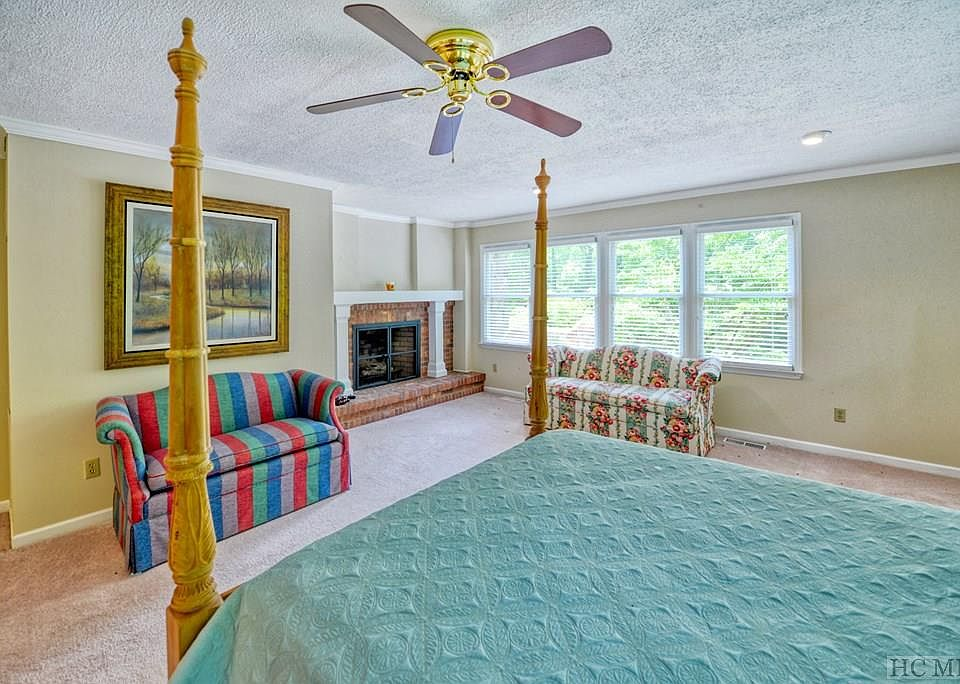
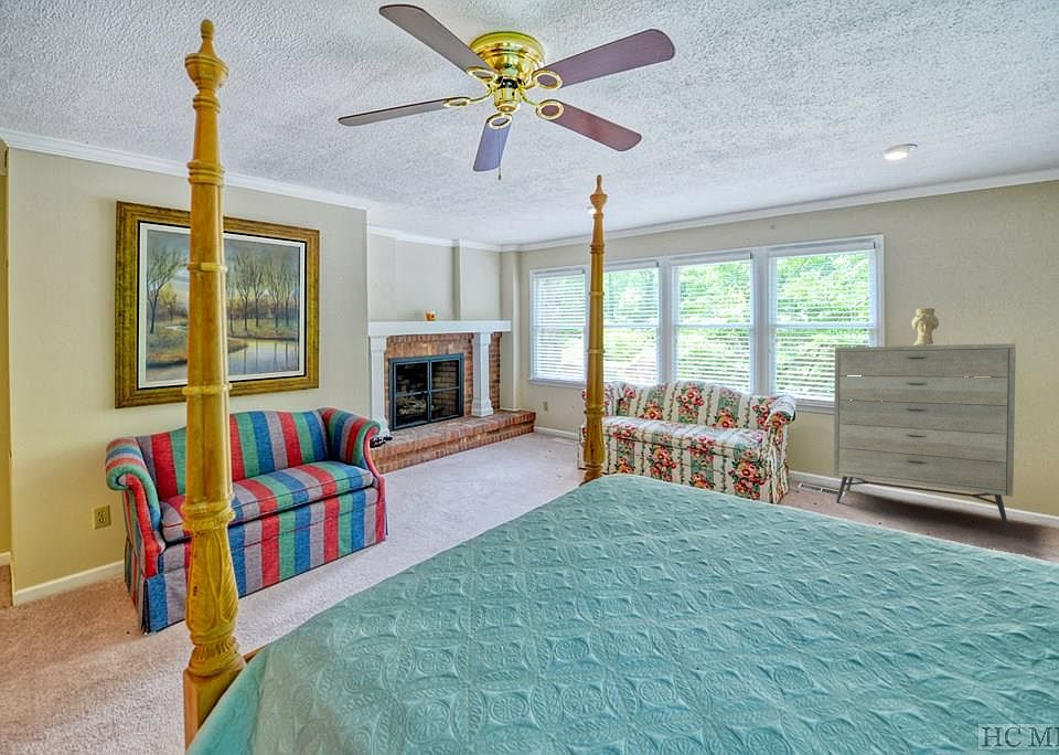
+ dresser (918, 428)
+ decorative vase (924, 327)
